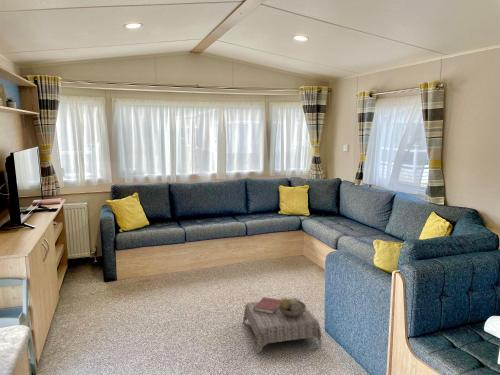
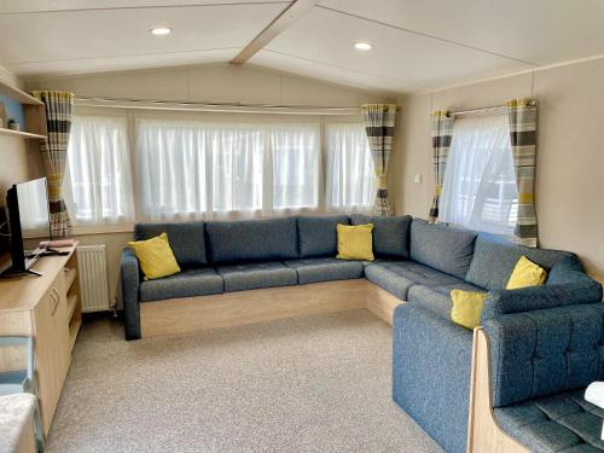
- ottoman (280, 314)
